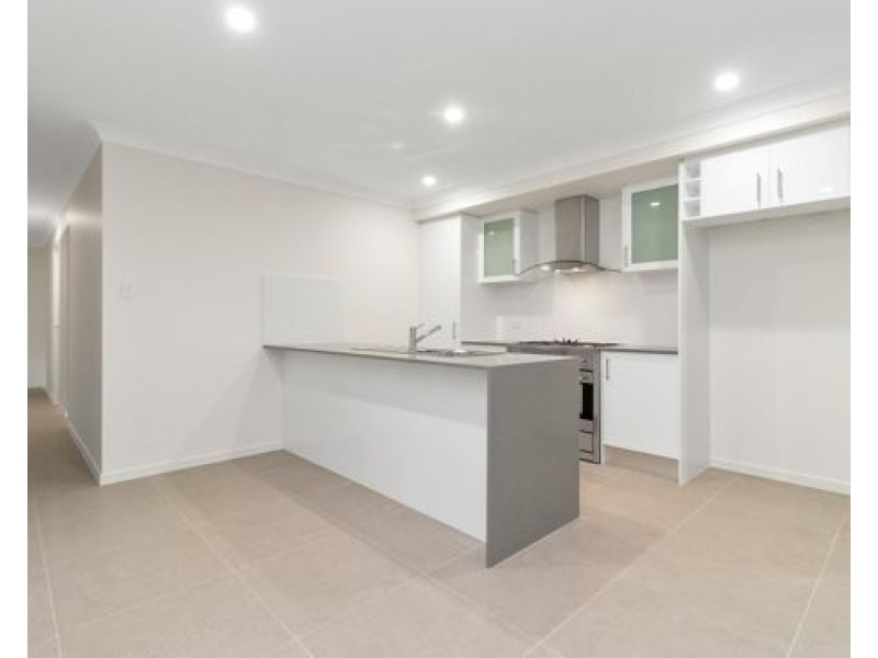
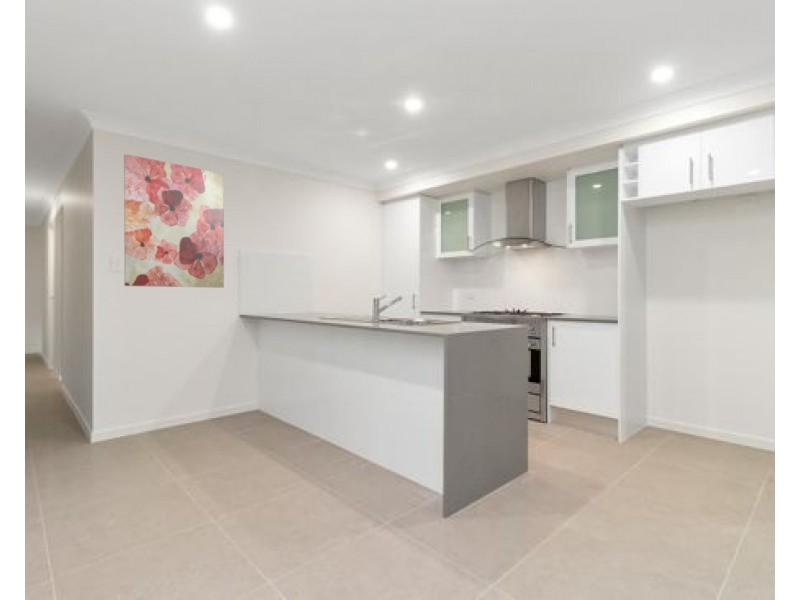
+ wall art (177, 225)
